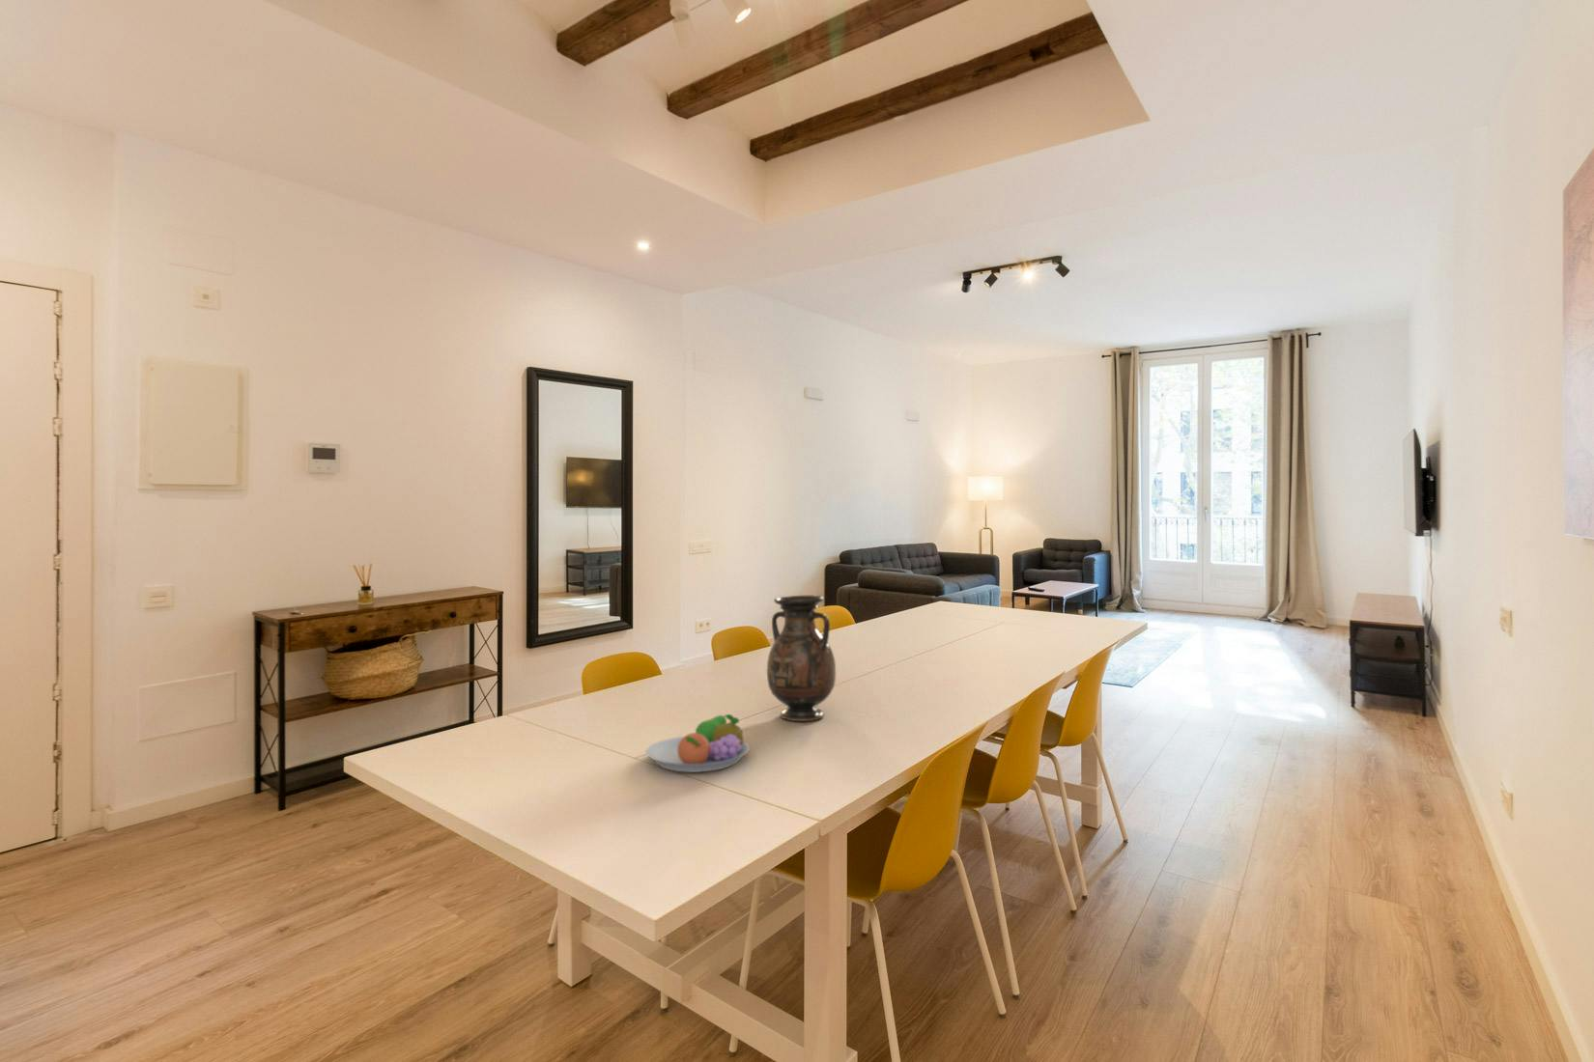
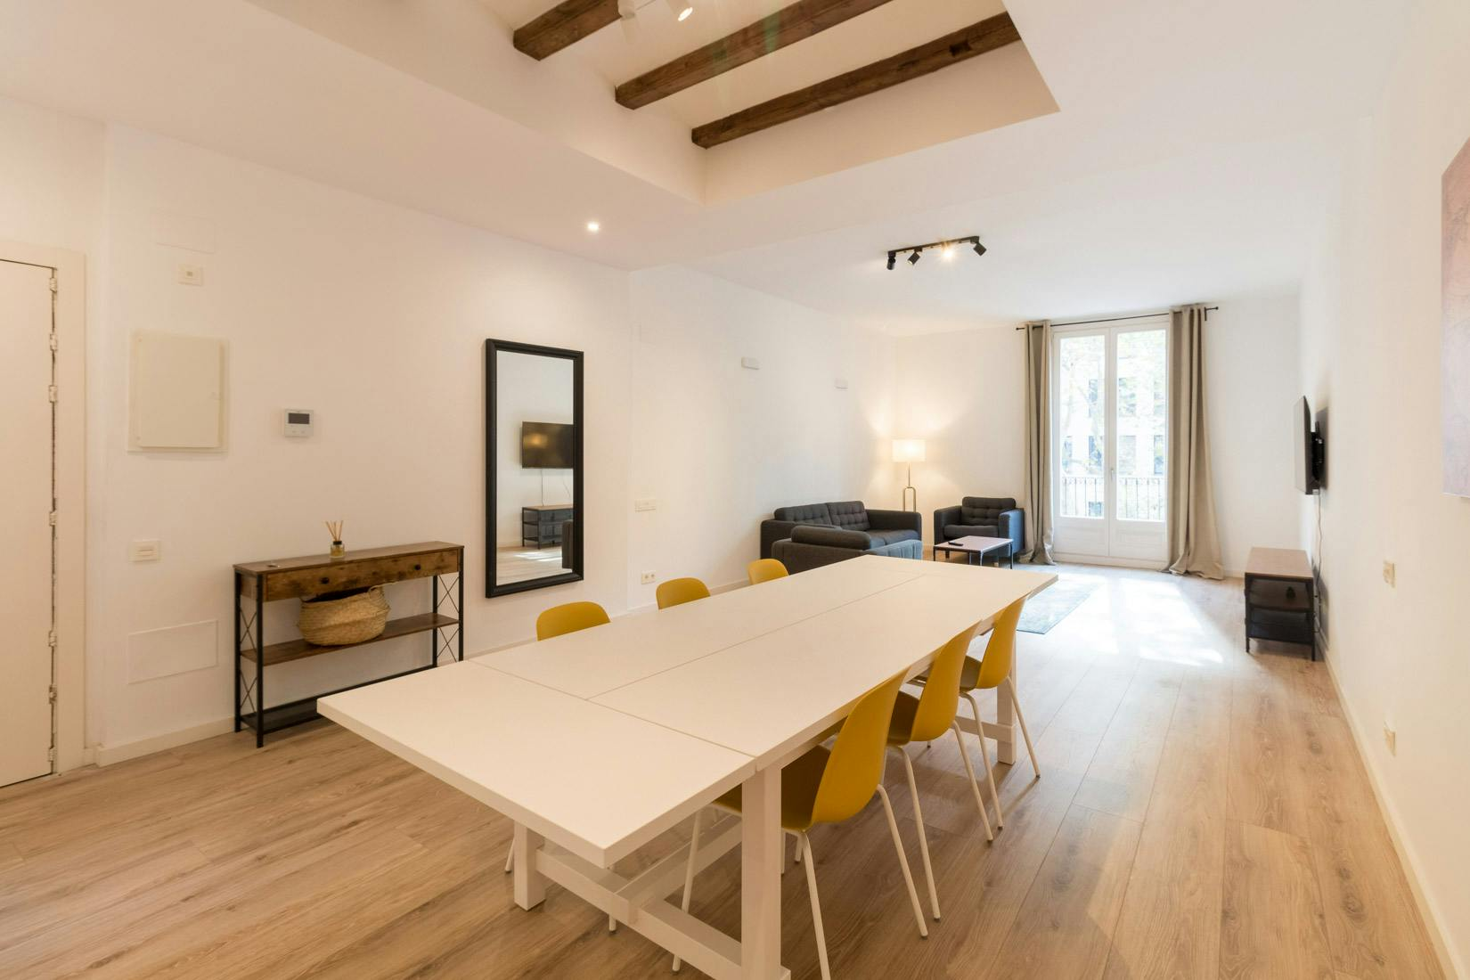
- vase (801, 655)
- fruit bowl (701, 737)
